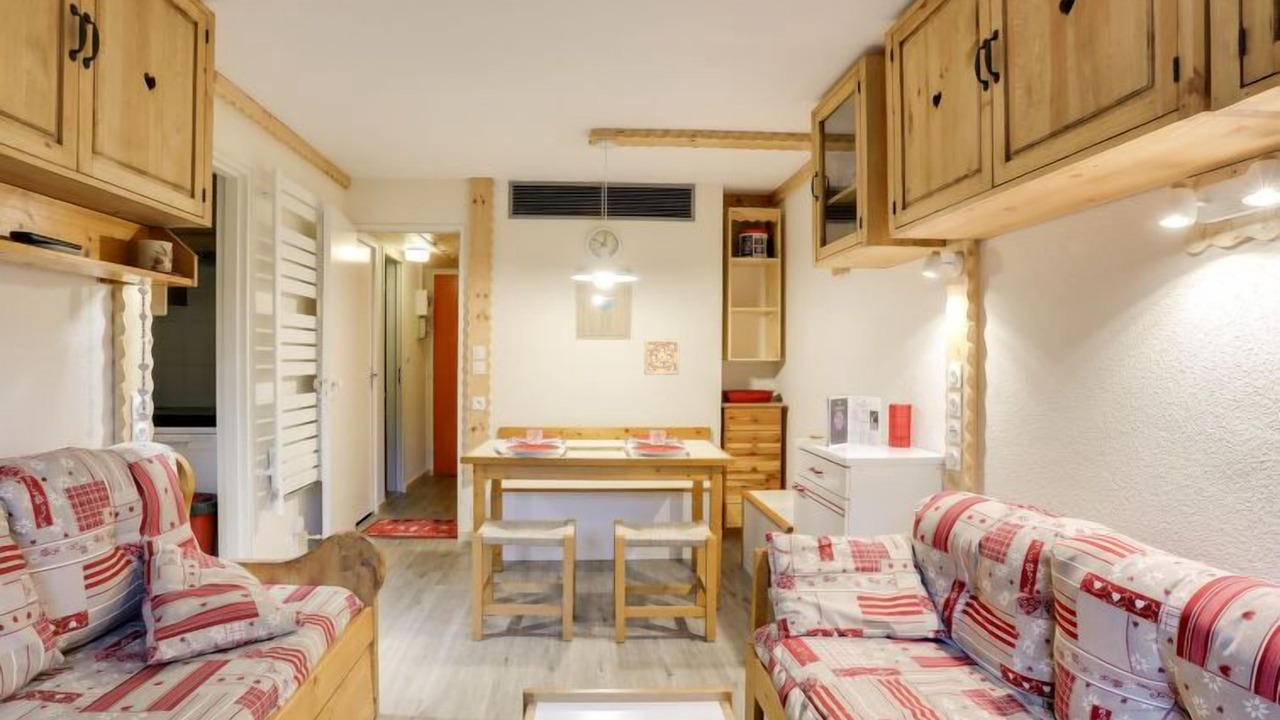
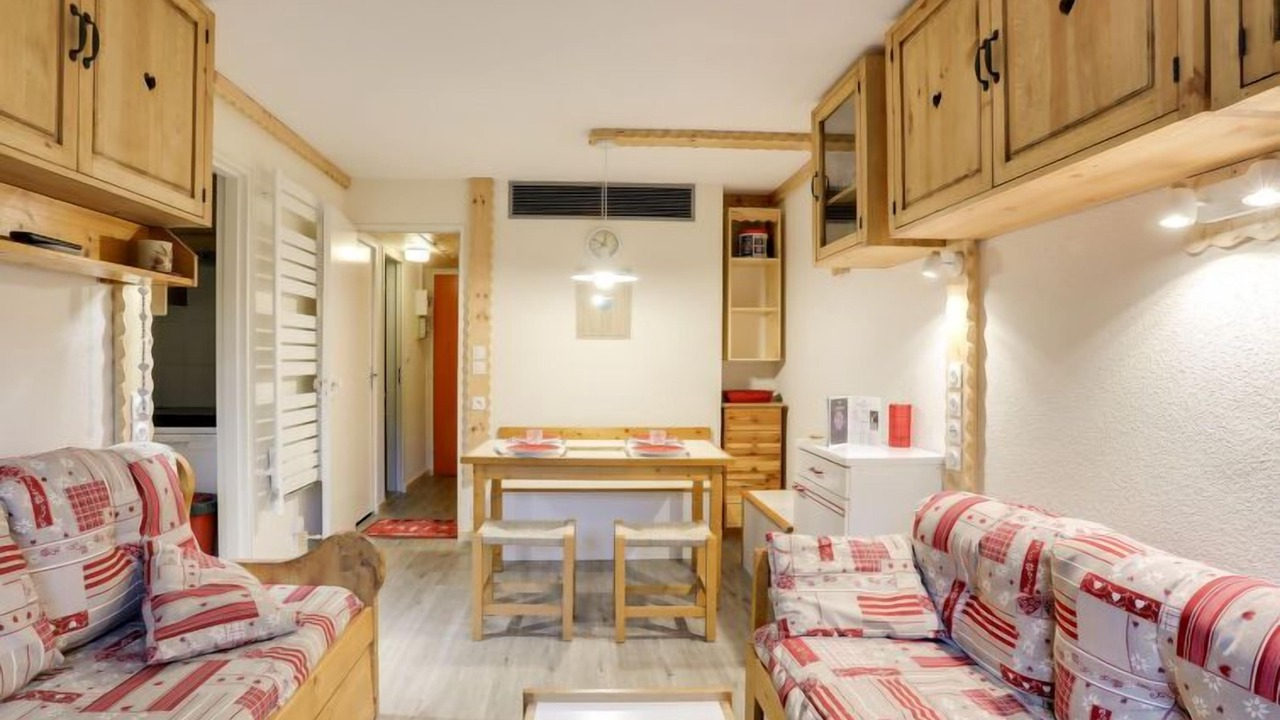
- wall ornament (661, 357)
